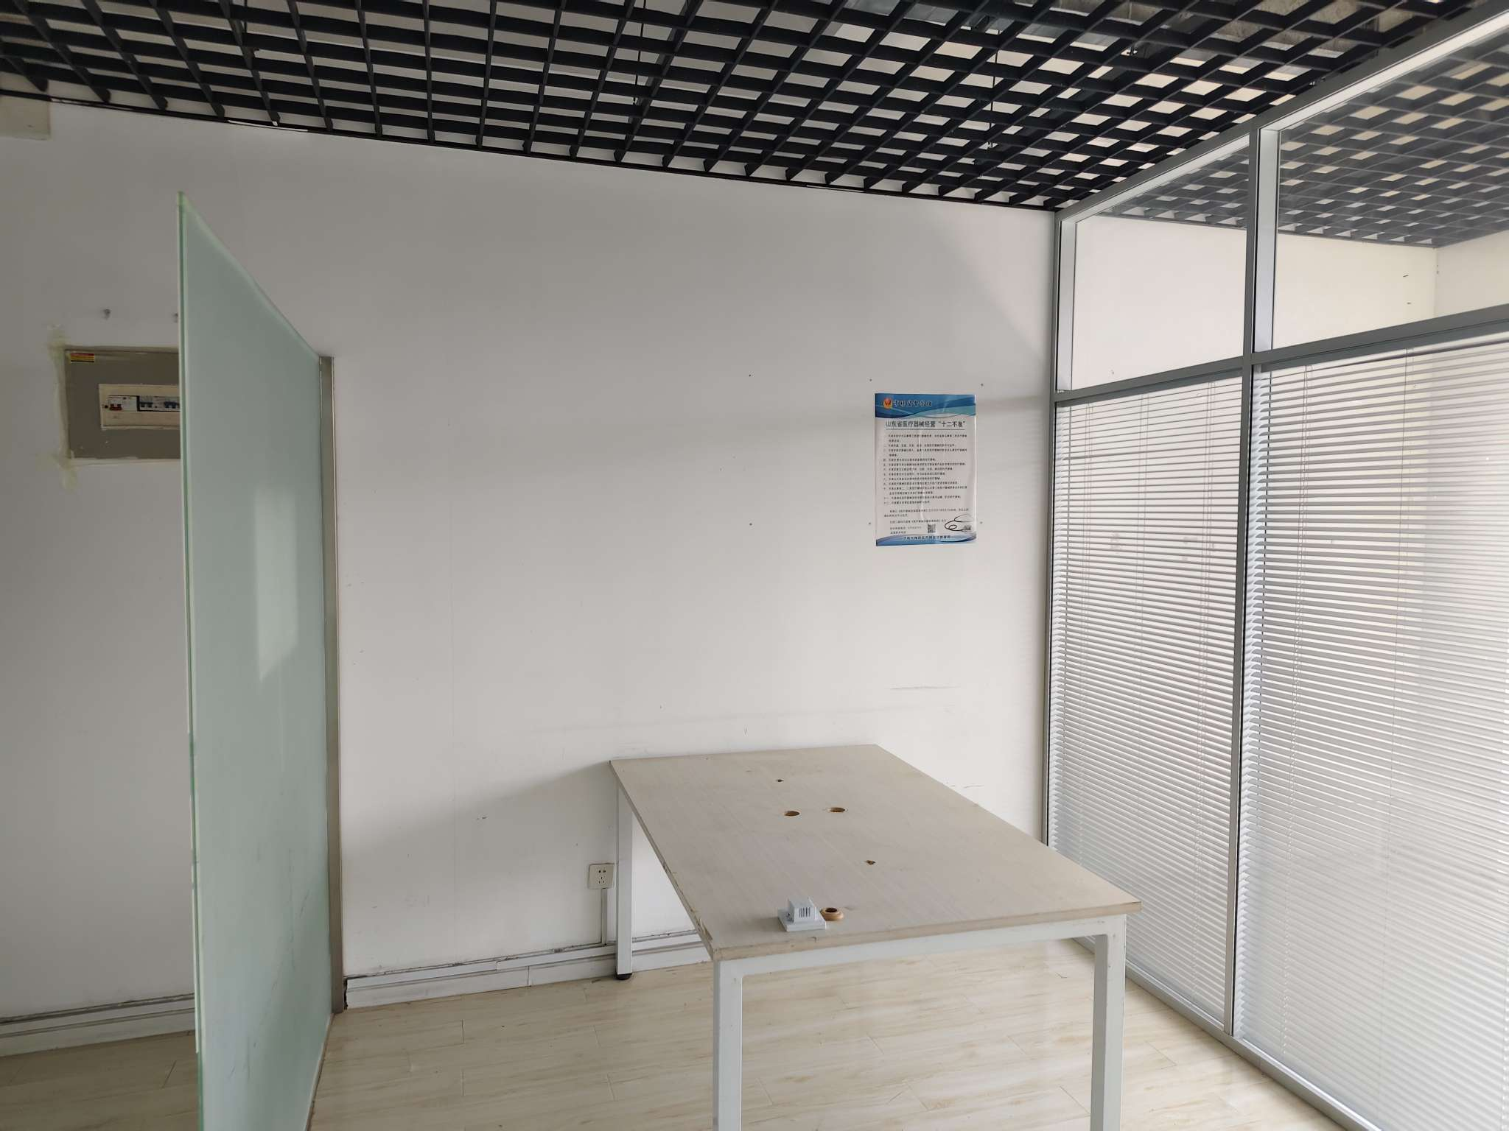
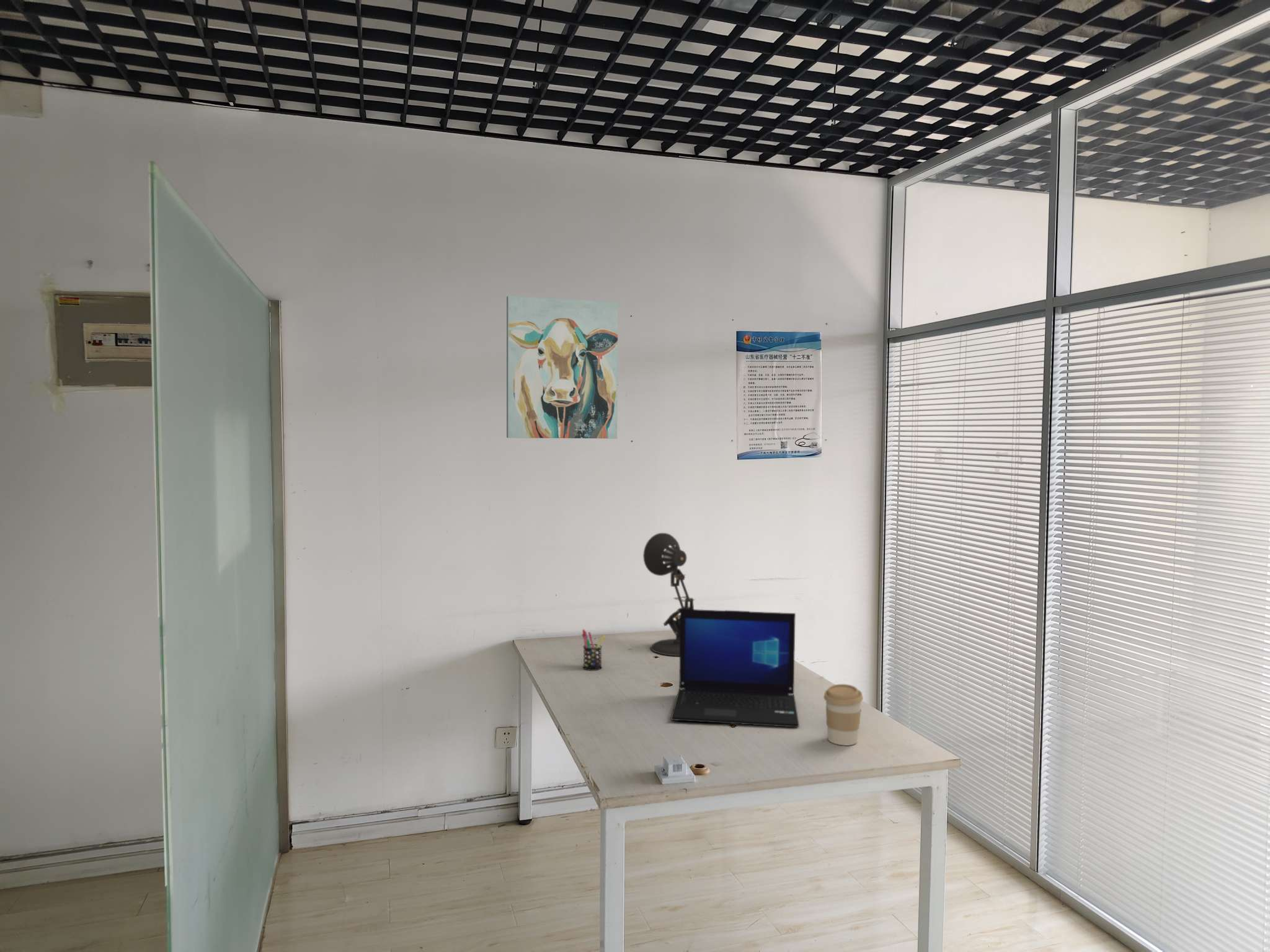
+ desk lamp (678, 592)
+ coffee cup (843, 714)
+ pen holder (590, 650)
+ laptop (735, 664)
+ wall art (562, 369)
